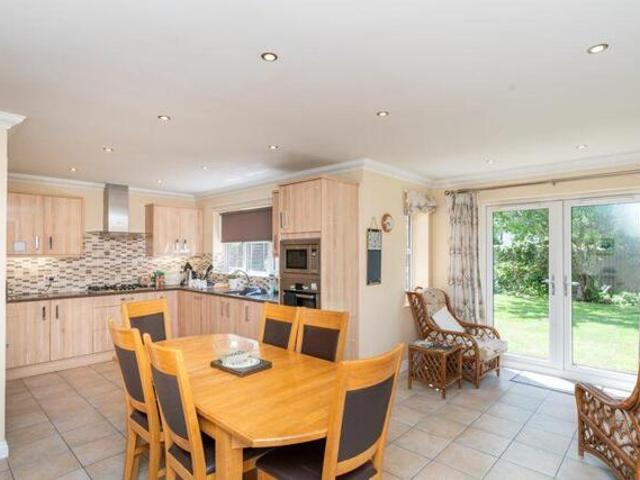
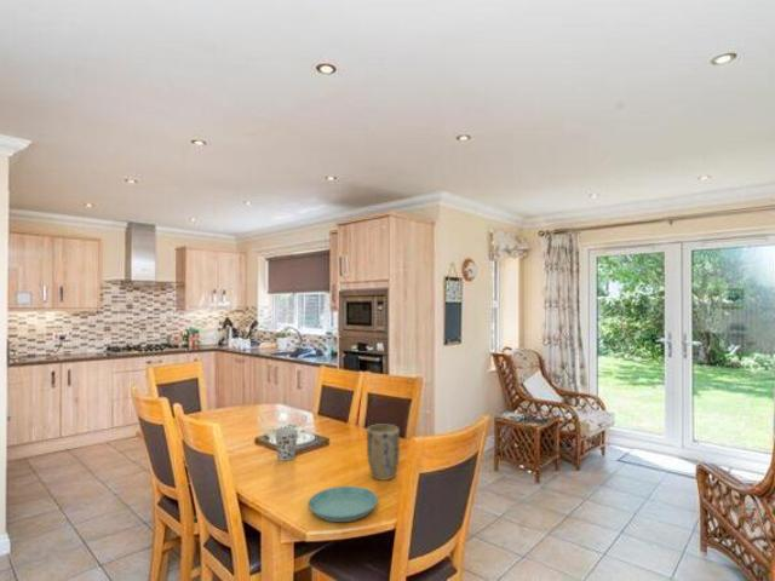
+ saucer (343, 504)
+ cup (286, 444)
+ plant pot (383, 451)
